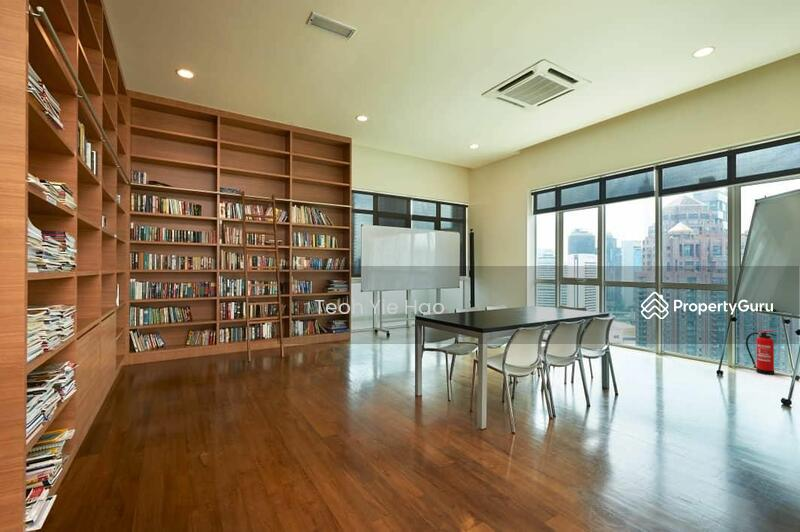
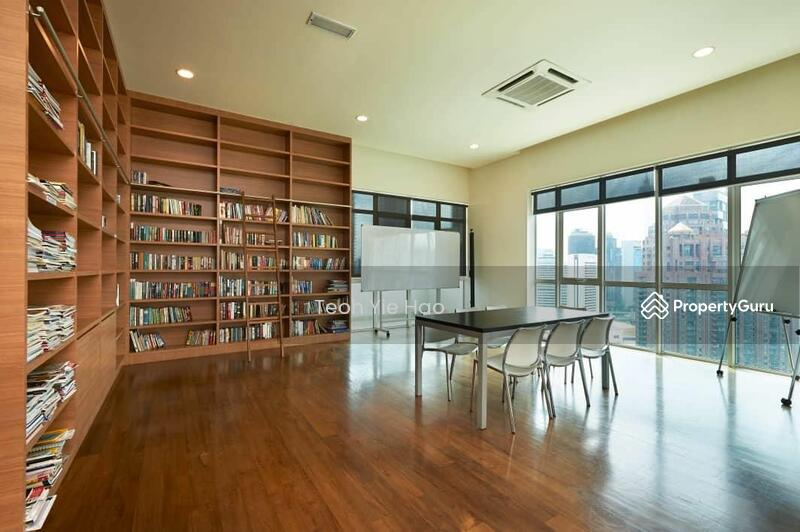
- fire extinguisher (761, 350)
